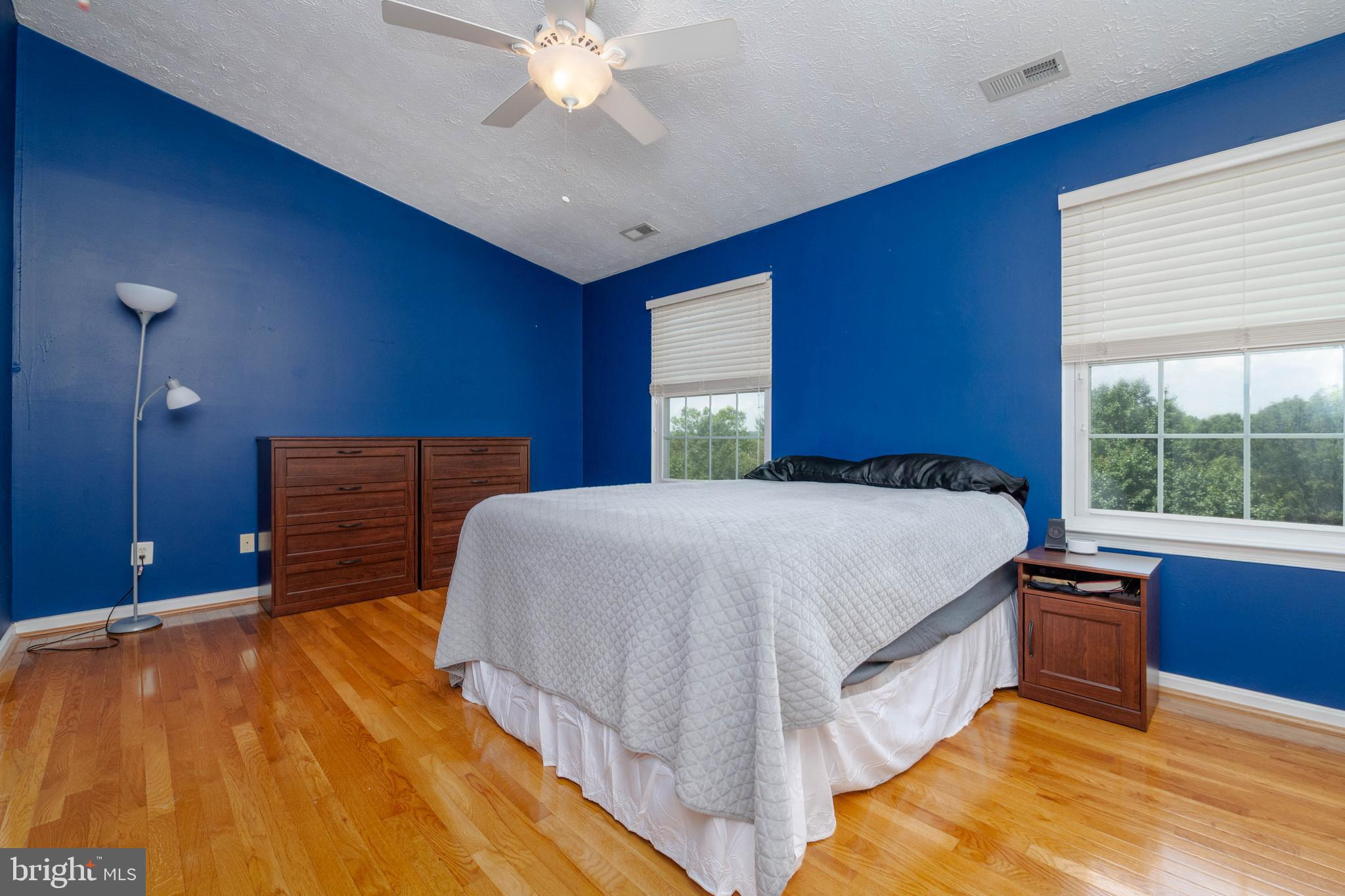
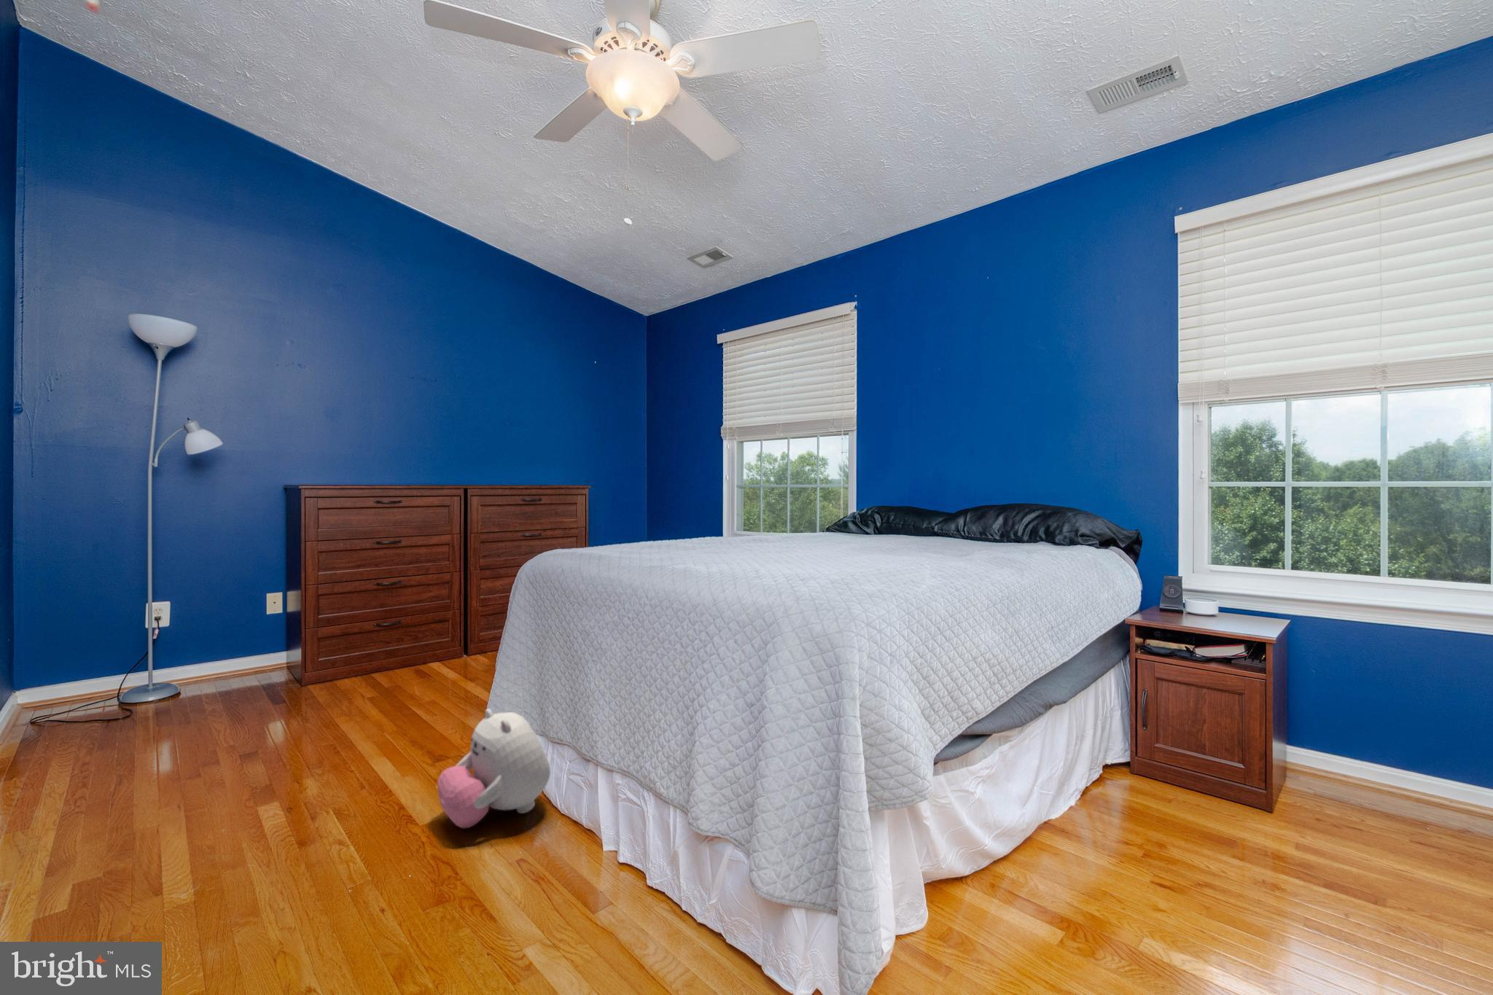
+ plush toy (496, 764)
